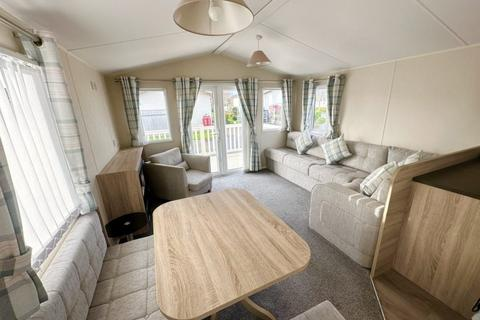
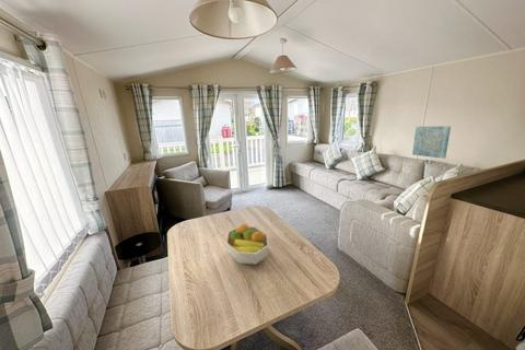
+ wall art (430, 141)
+ fruit bowl (247, 242)
